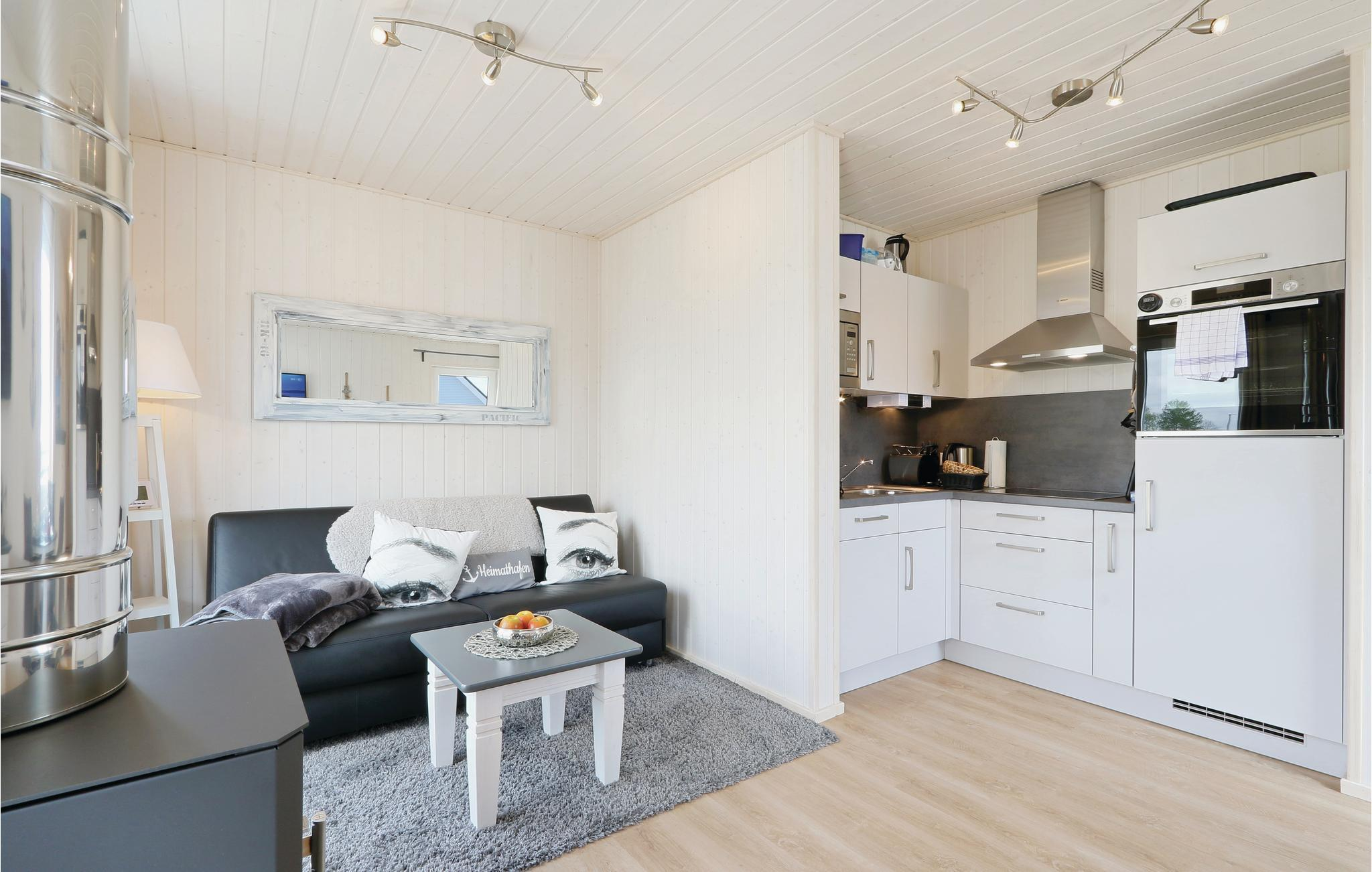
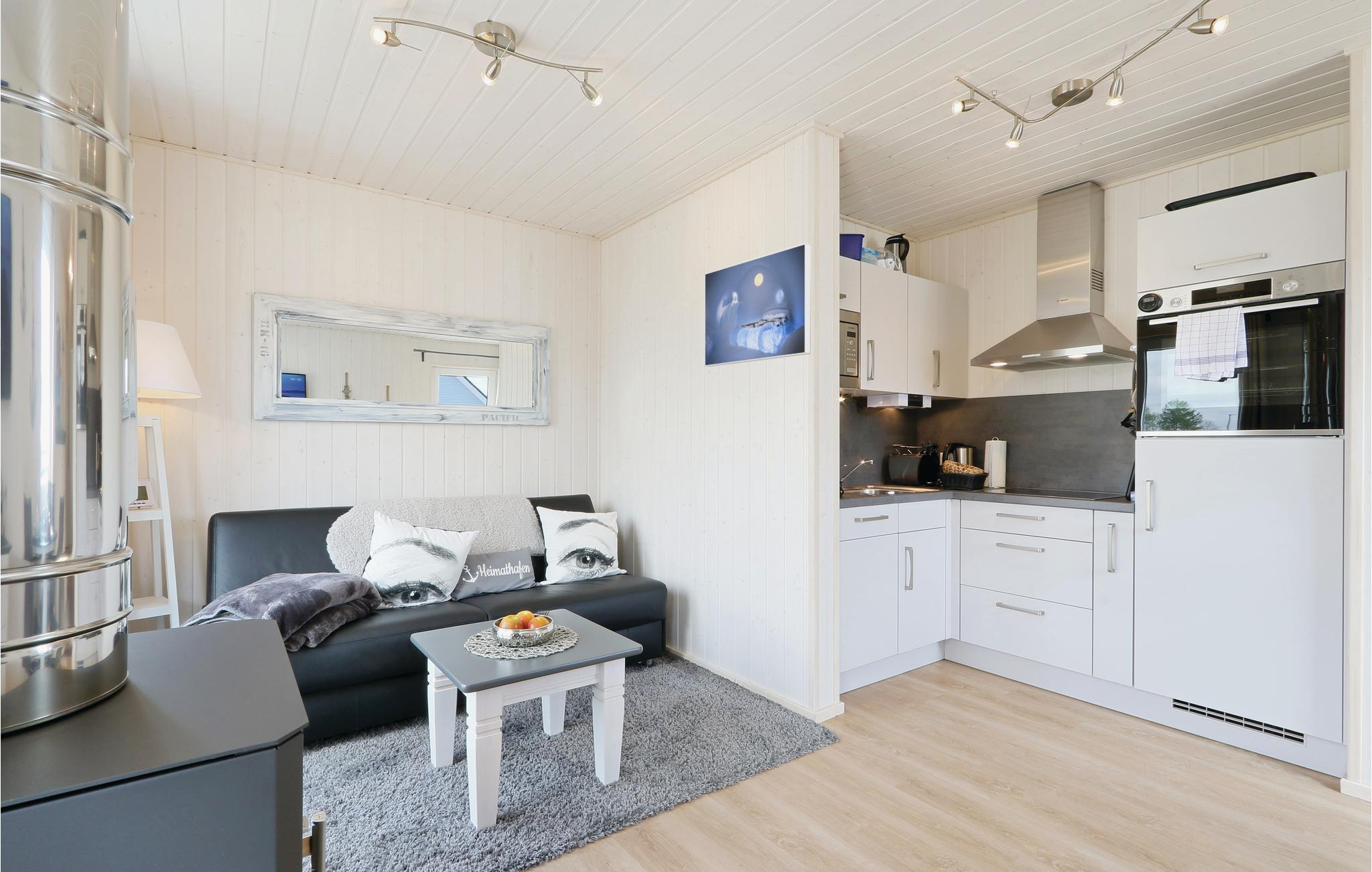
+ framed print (753, 310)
